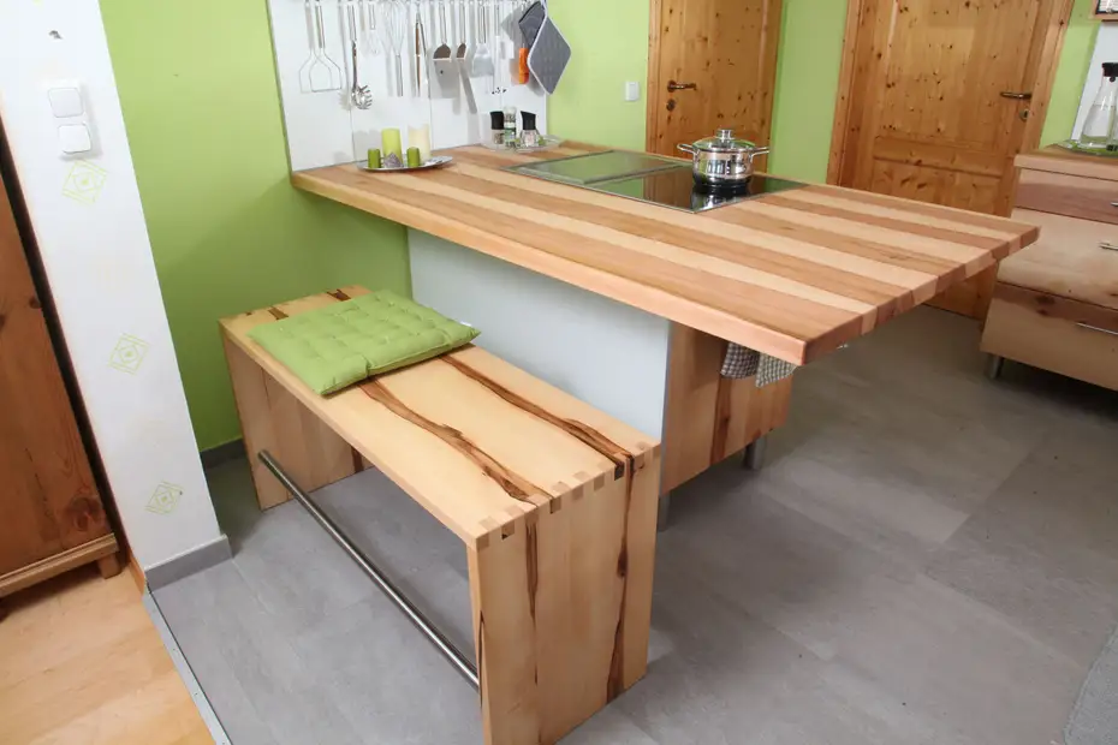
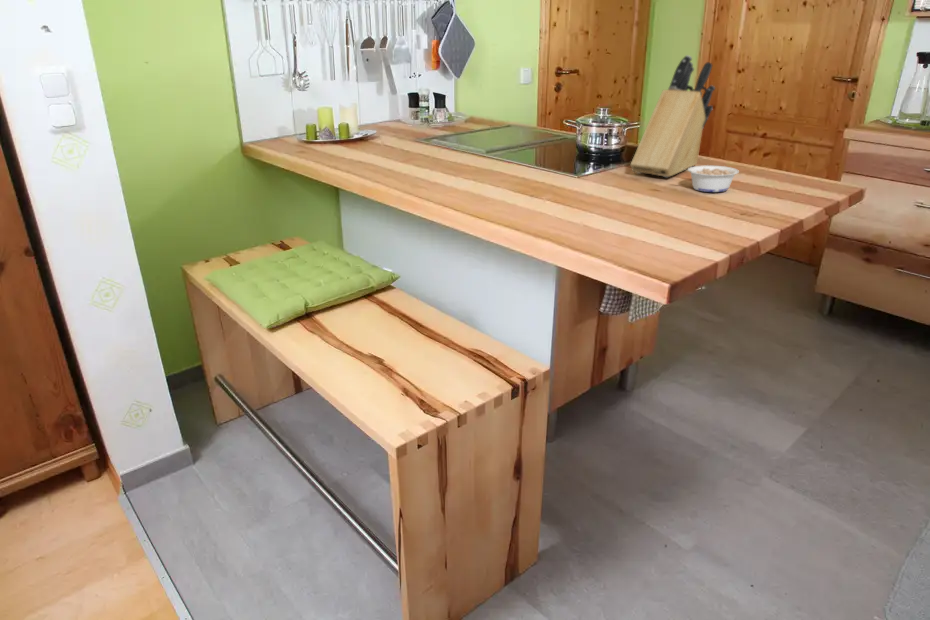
+ knife block (676, 113)
+ legume (711, 177)
